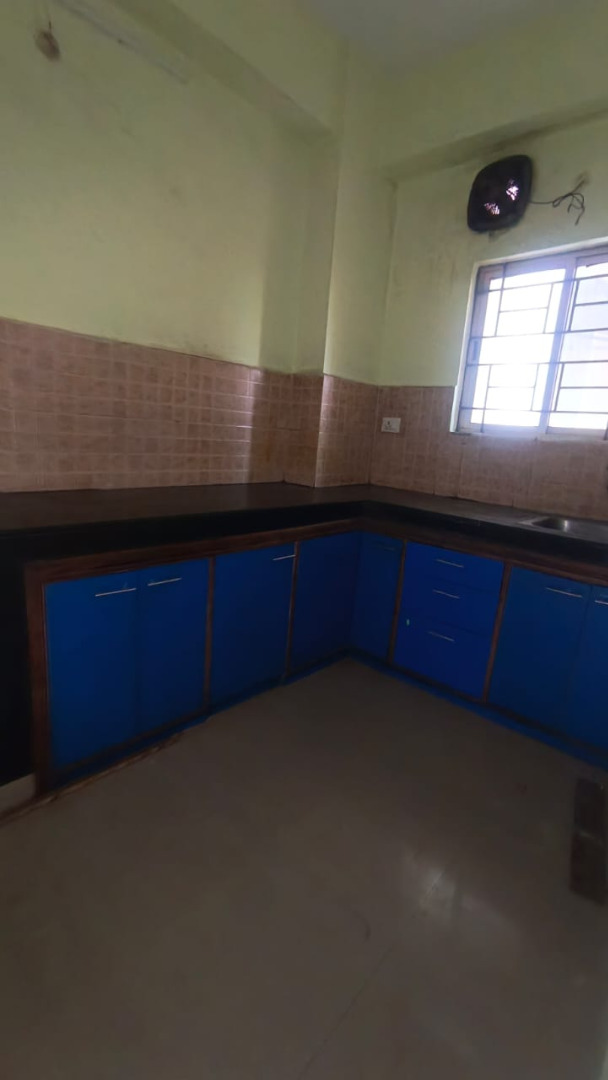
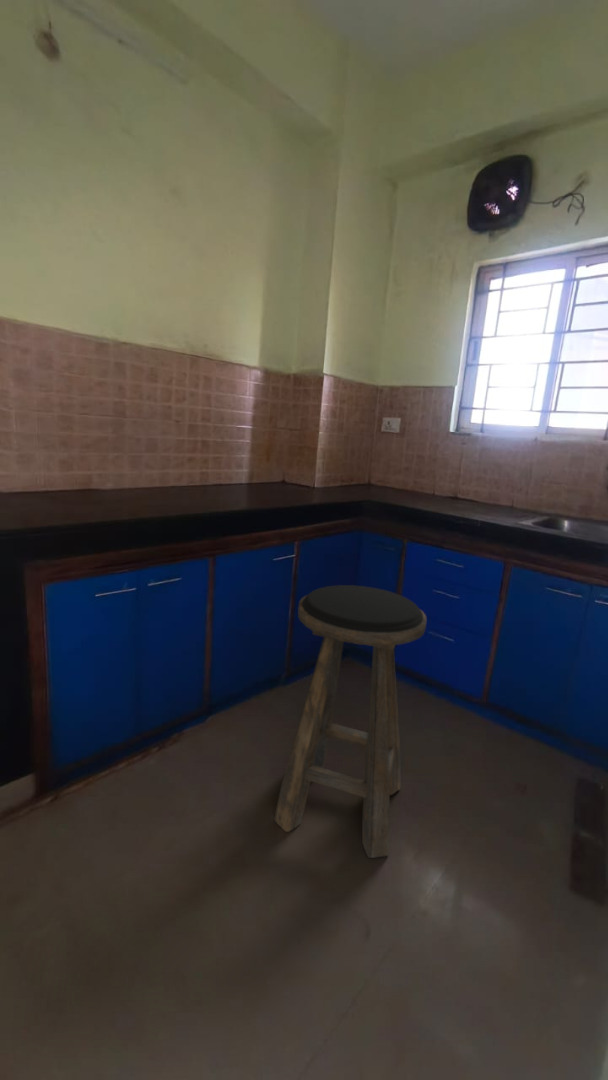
+ stool (334, 702)
